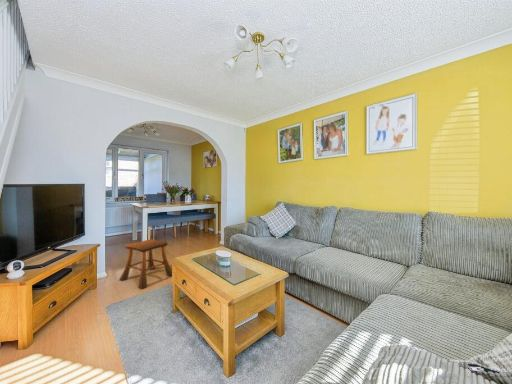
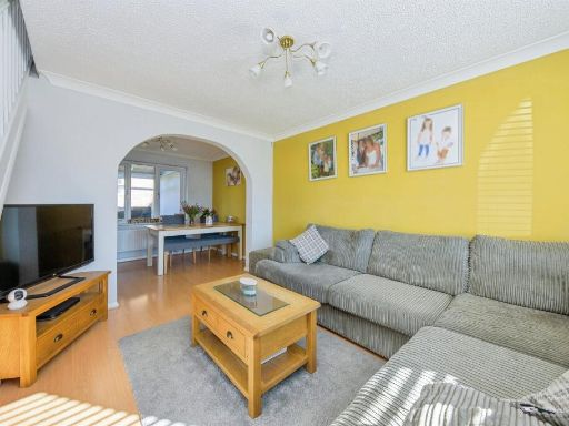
- stool (147, 260)
